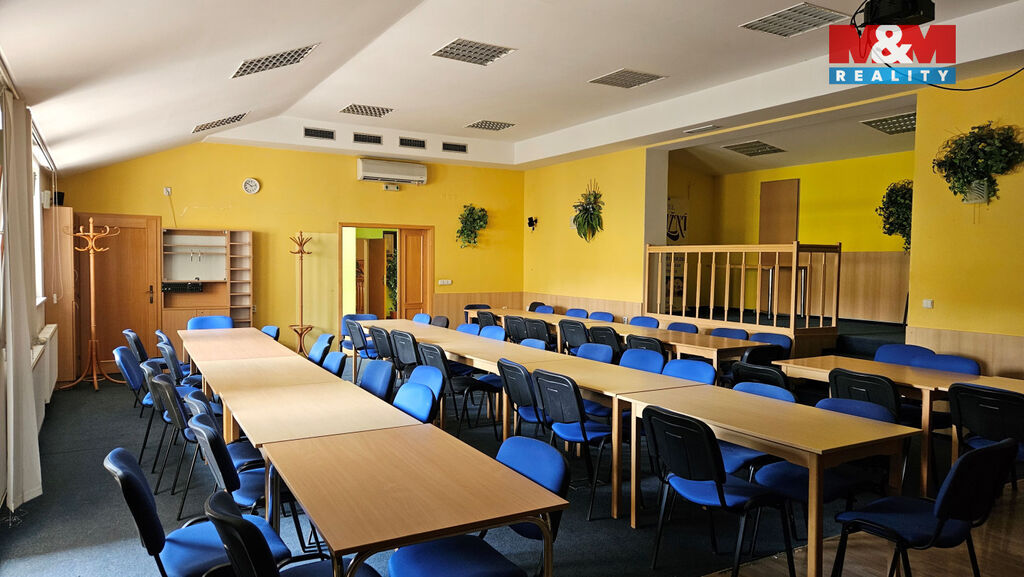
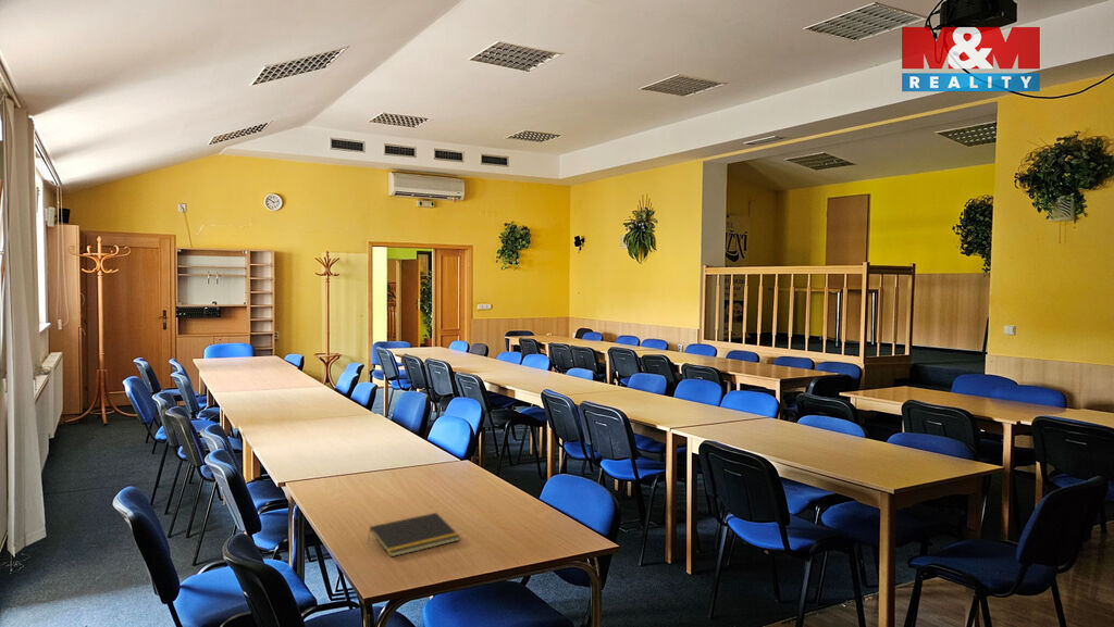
+ notepad (414, 532)
